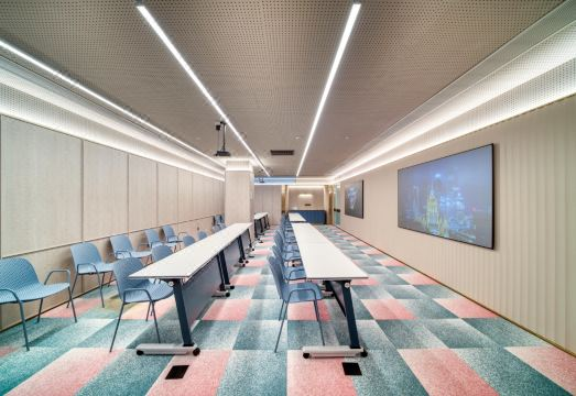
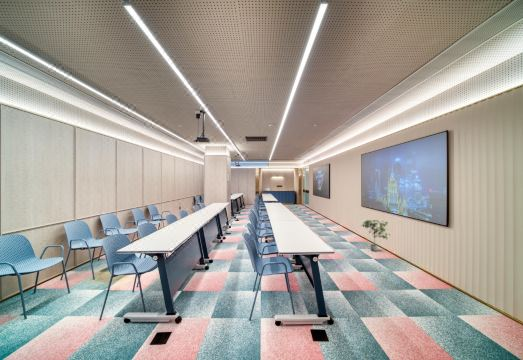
+ potted plant (374, 235)
